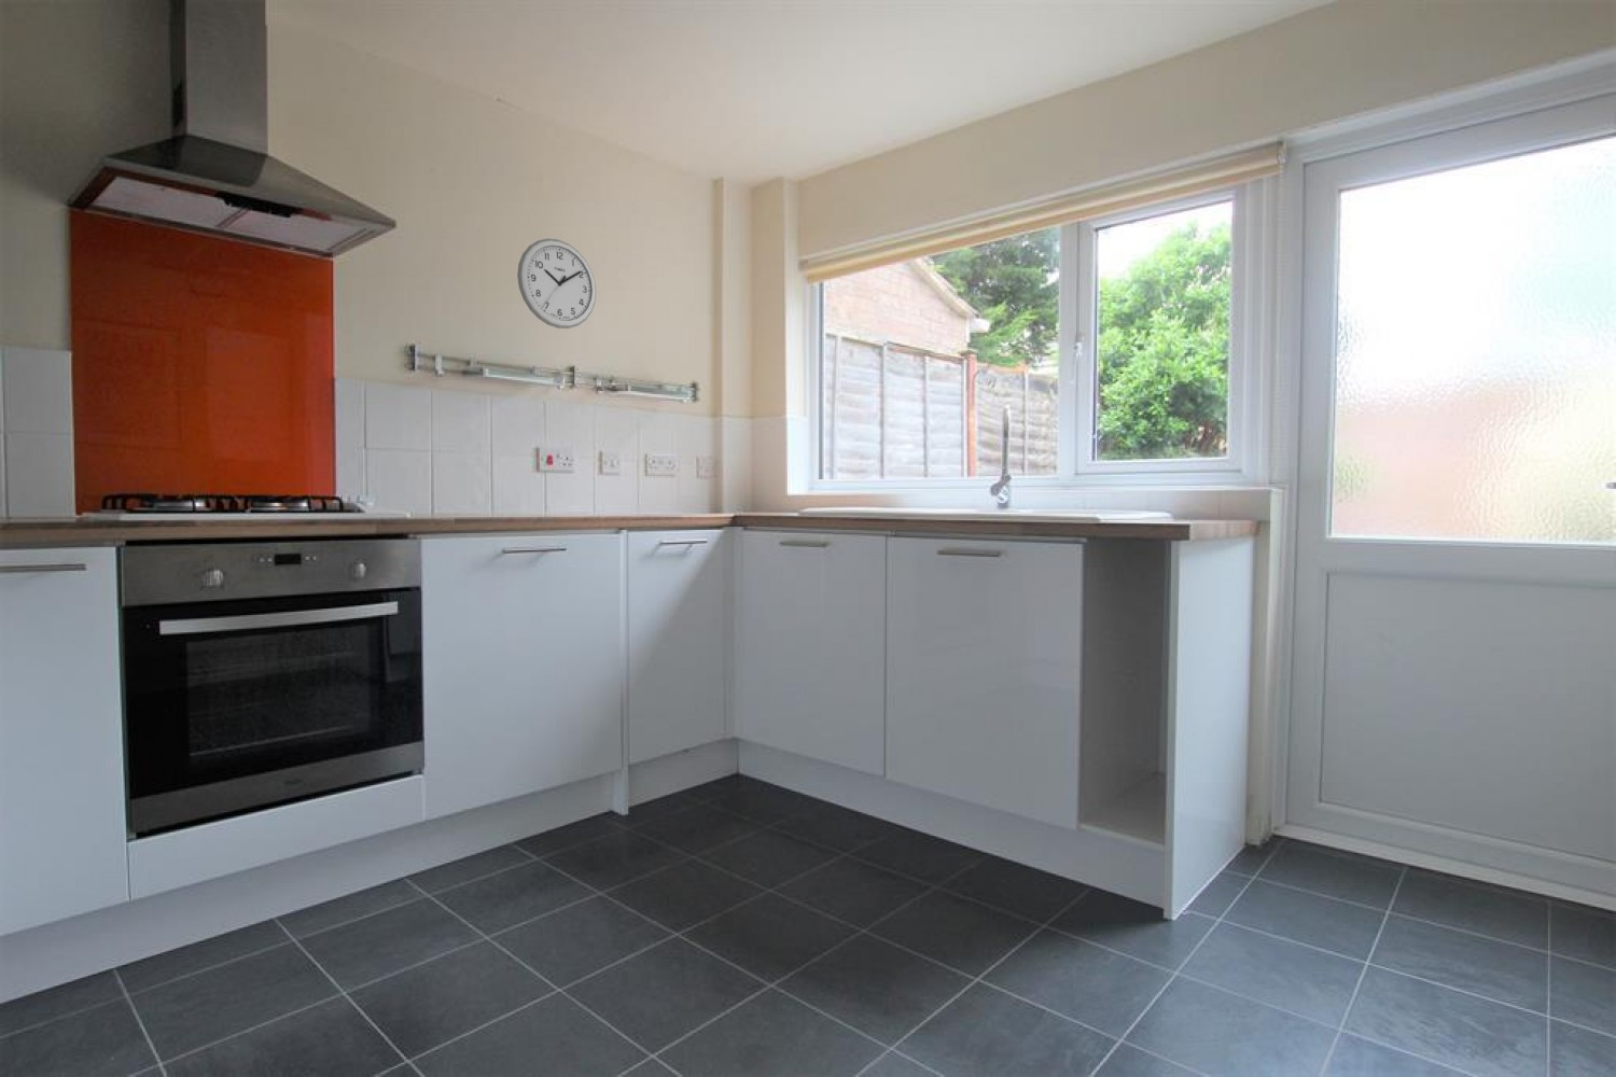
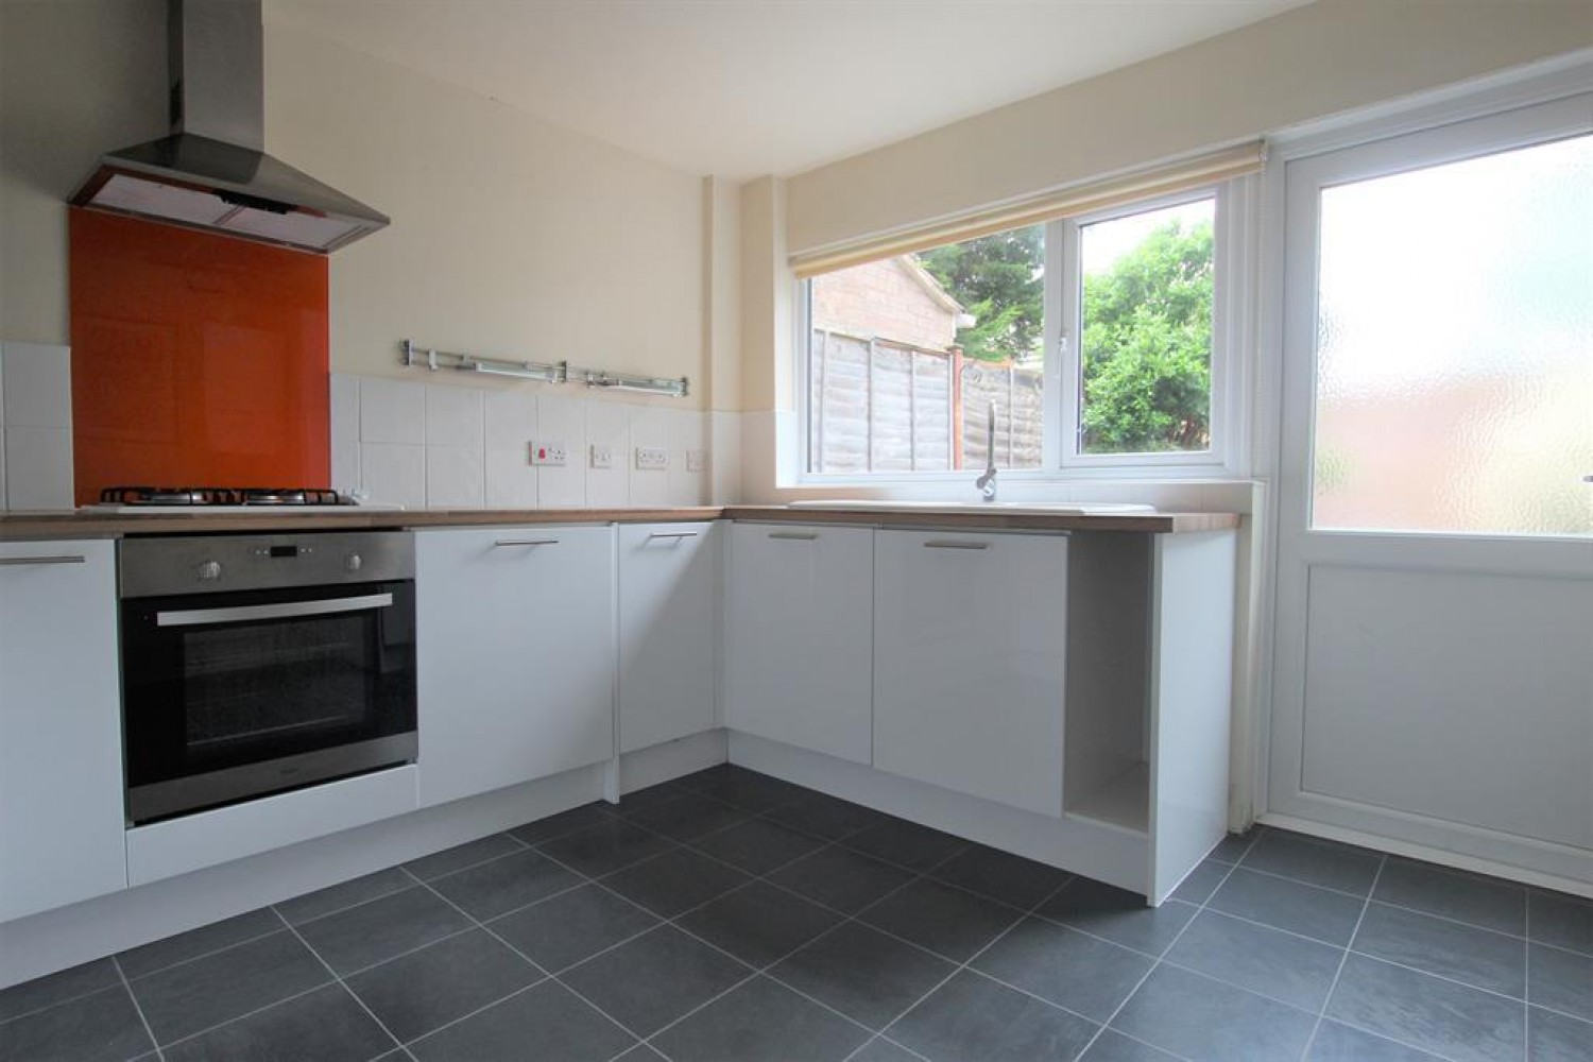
- wall clock (559, 284)
